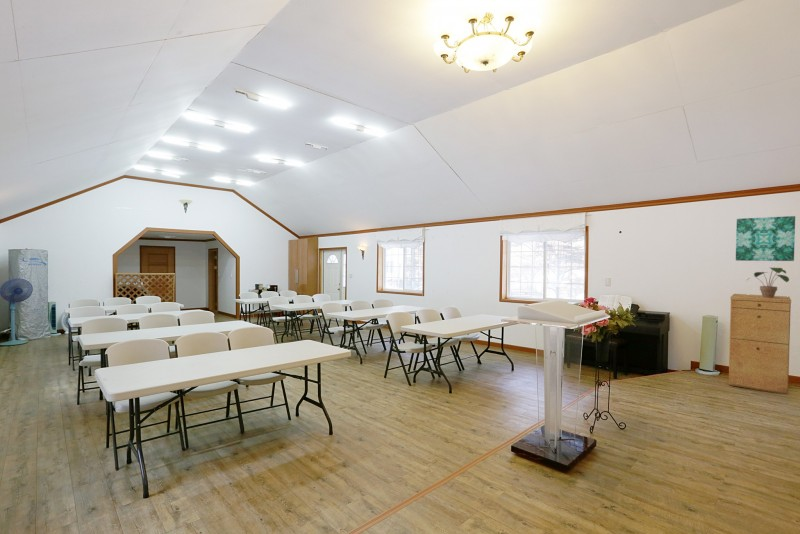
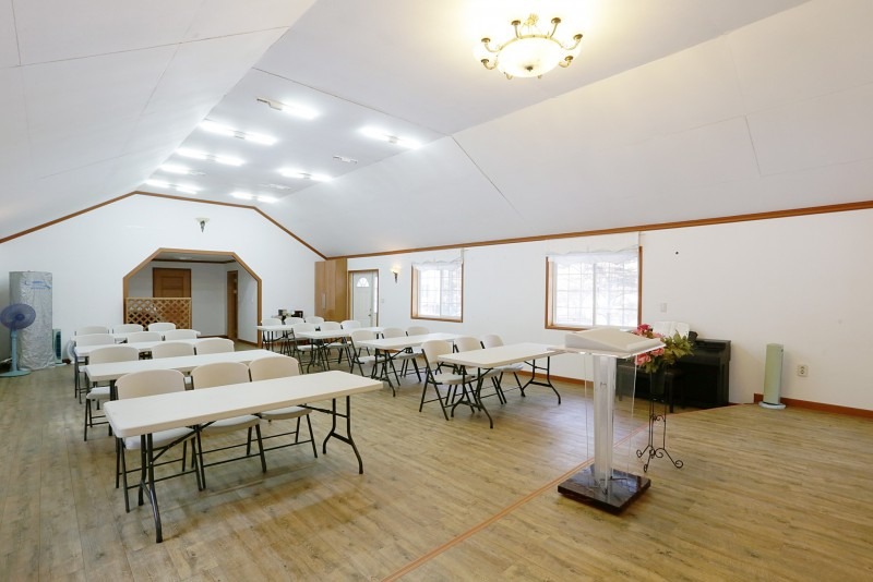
- filing cabinet (759, 340)
- wall art (764, 239)
- potted plant (769, 282)
